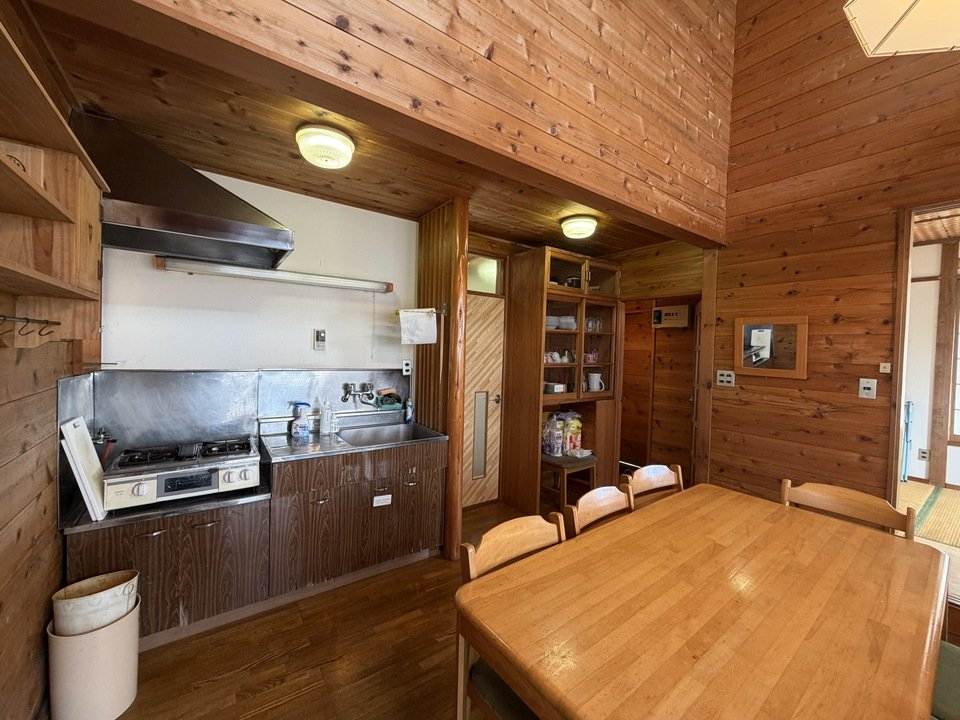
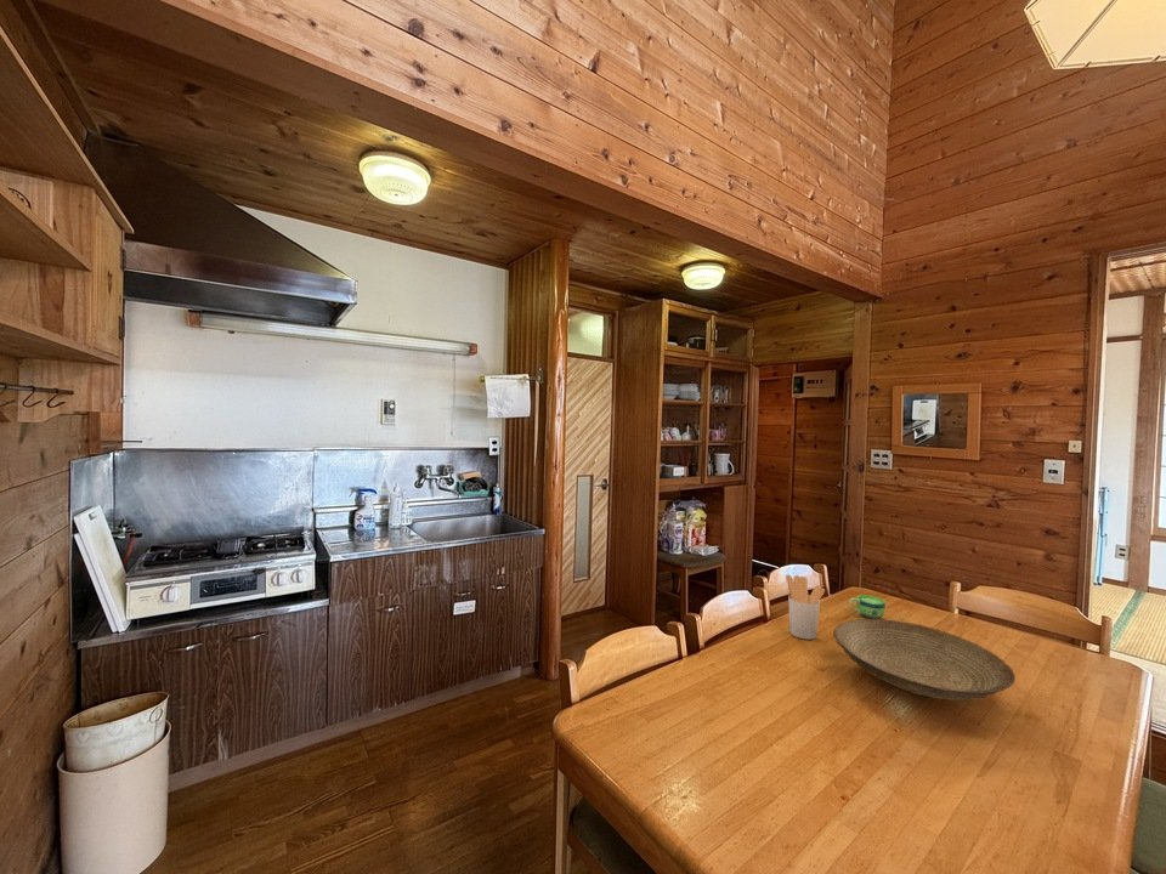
+ utensil holder (800, 605)
+ decorative bowl (915, 665)
+ cup (866, 607)
